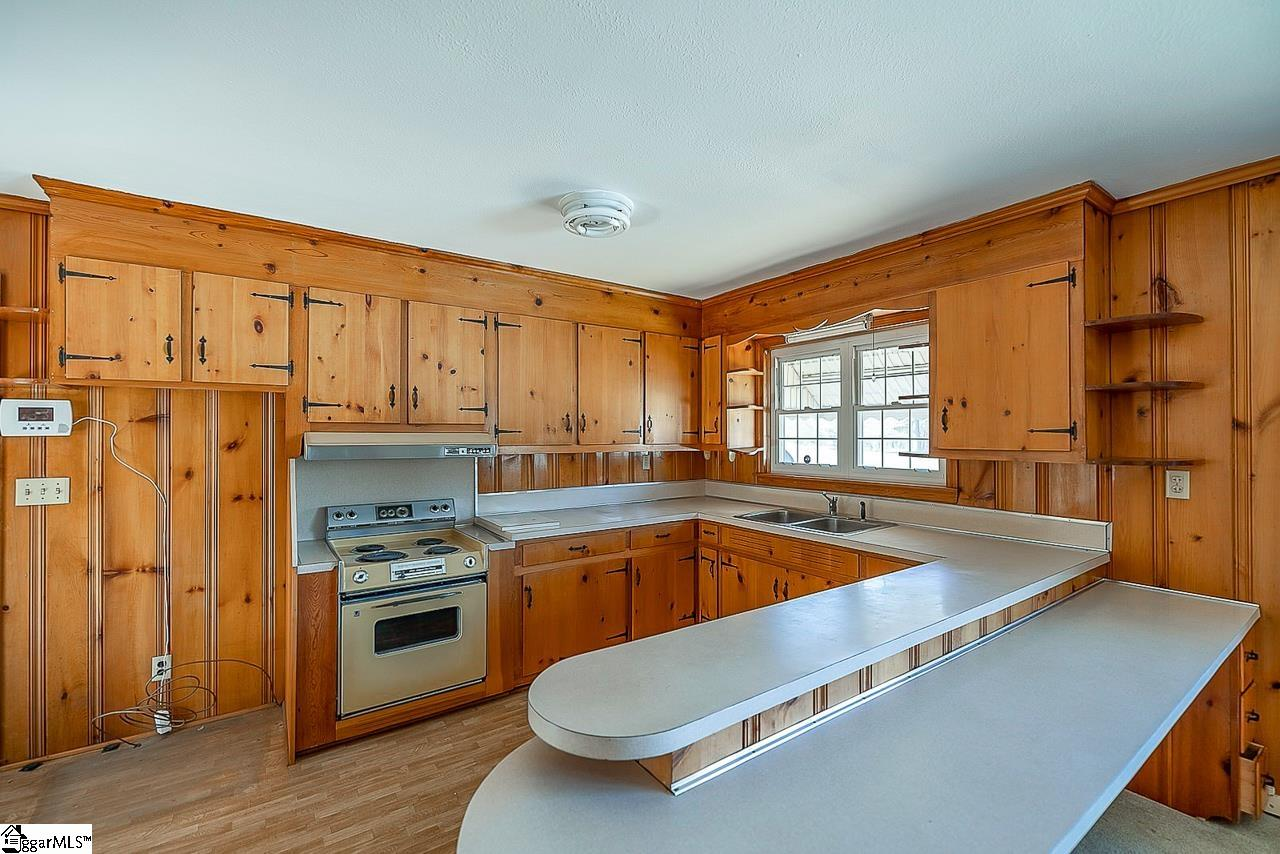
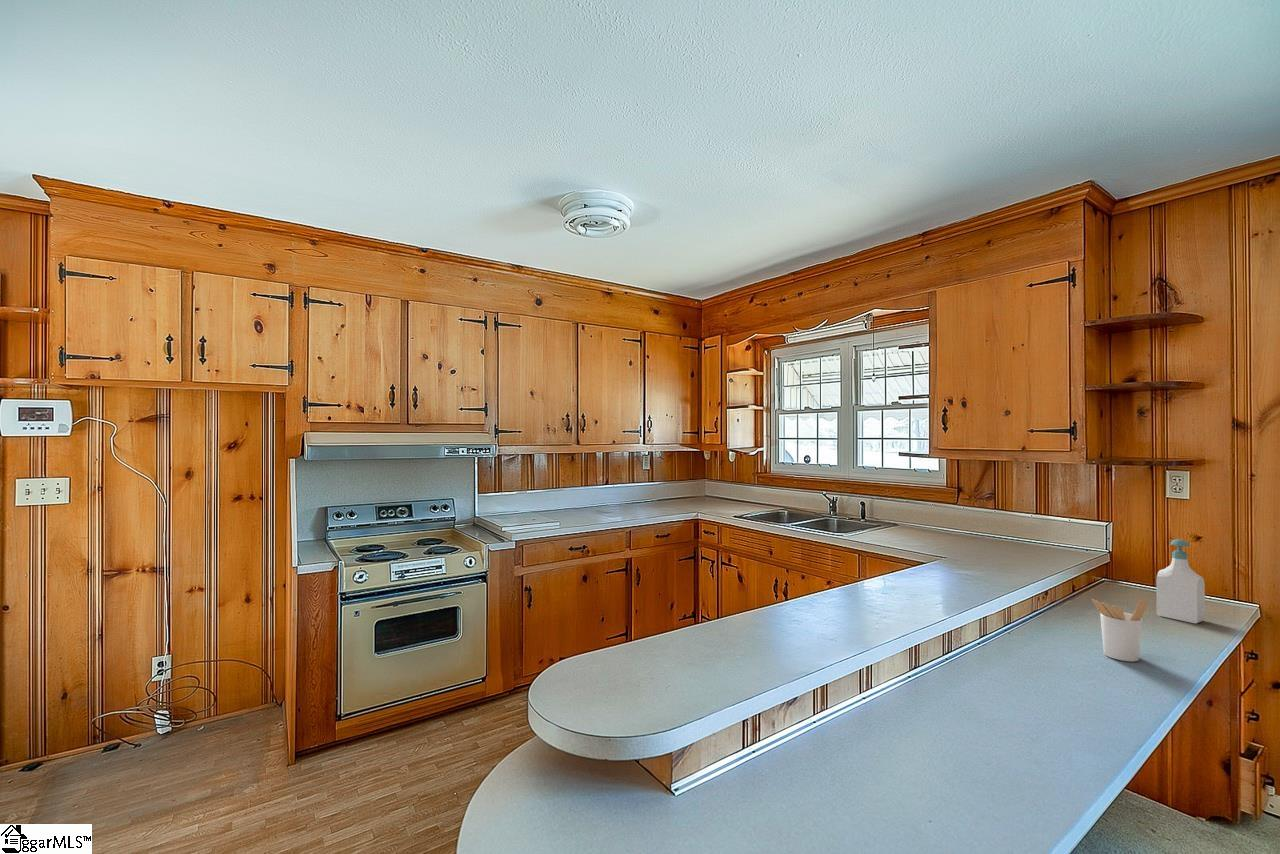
+ utensil holder (1117, 627)
+ soap bottle (1181, 578)
